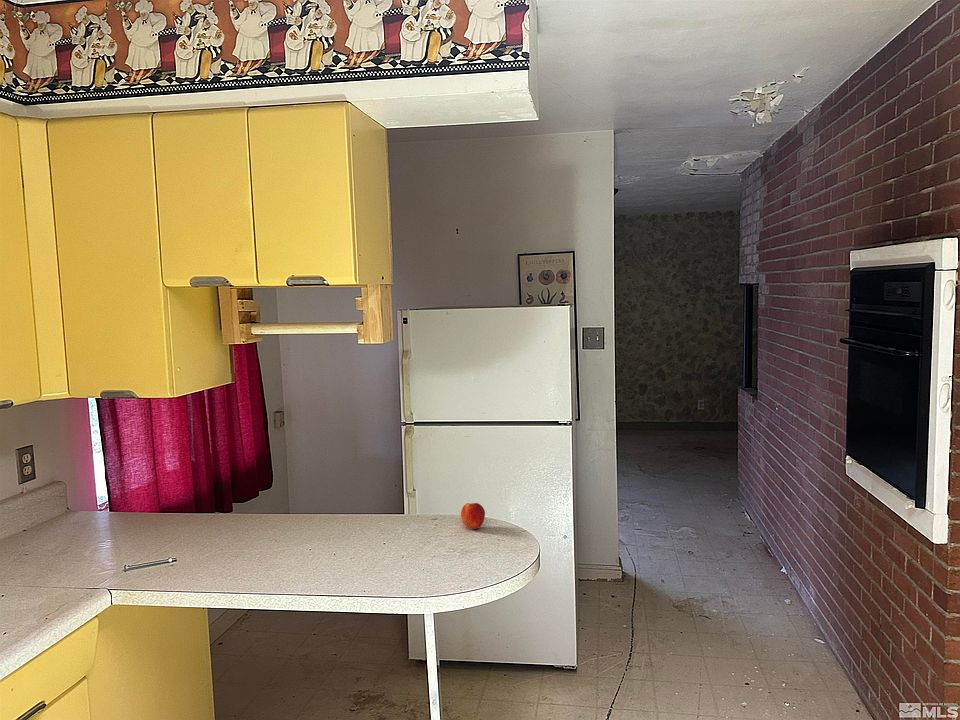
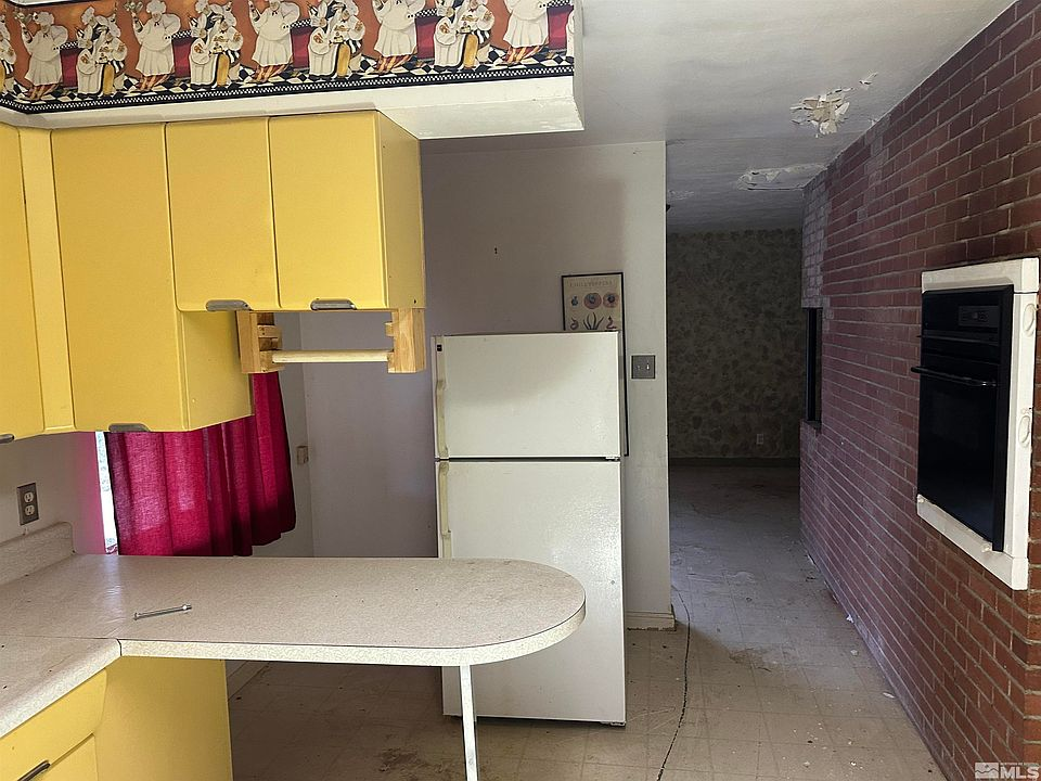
- peach (473, 515)
